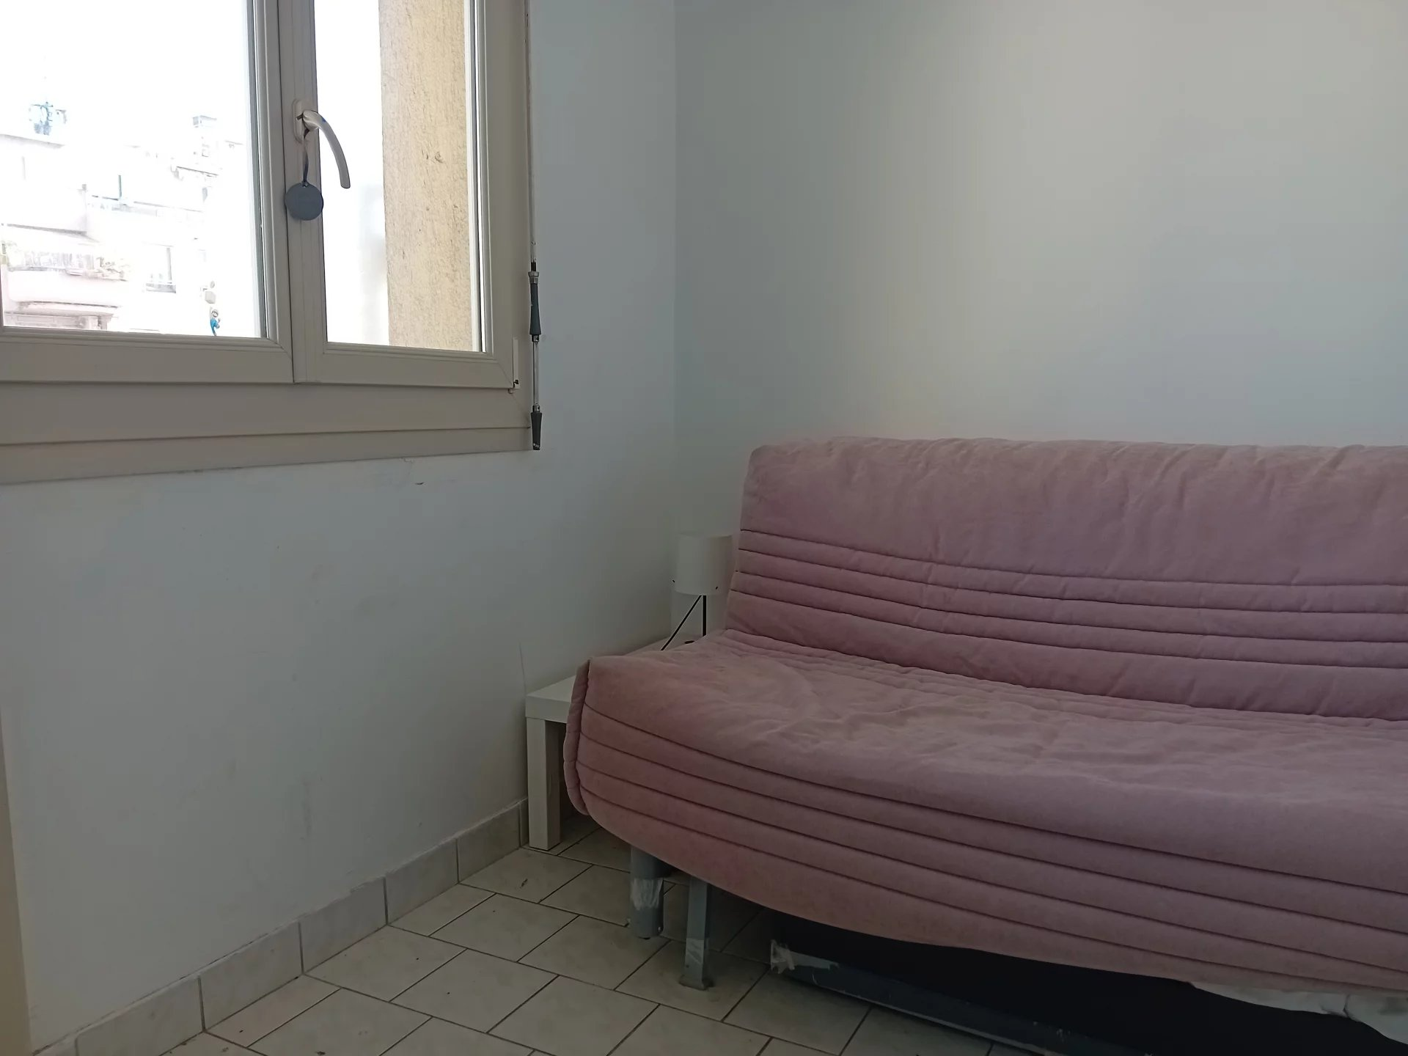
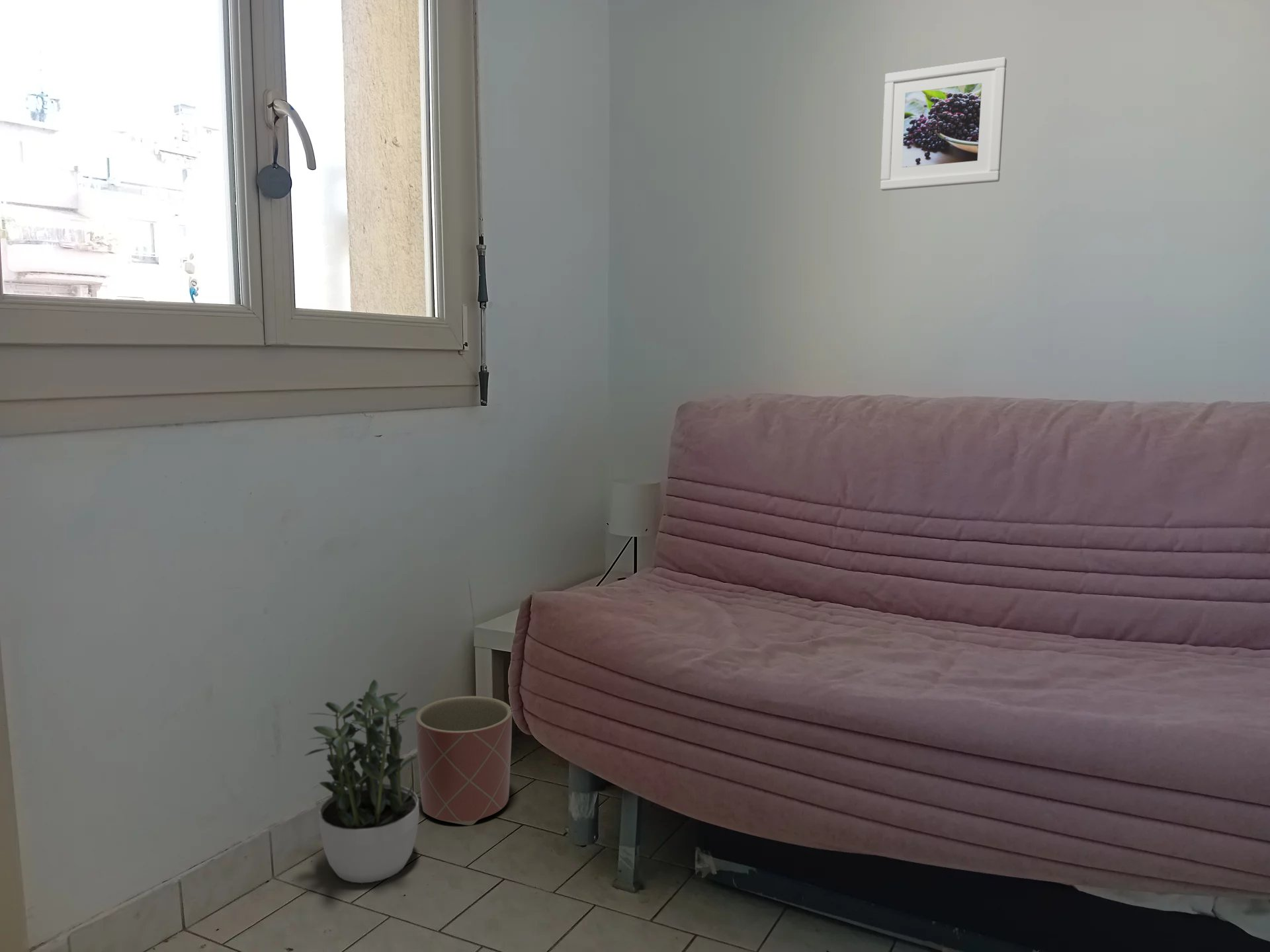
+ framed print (941, 126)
+ potted plant (361, 776)
+ planter (465, 759)
